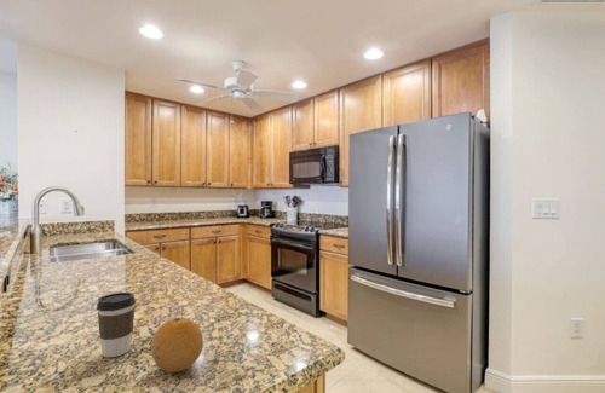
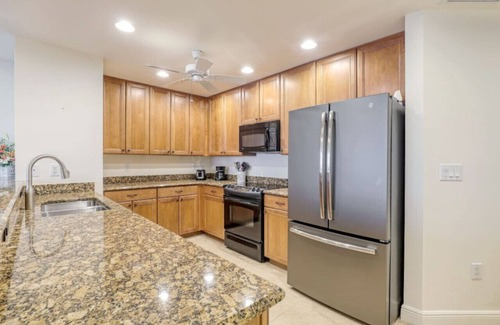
- coffee cup (116, 323)
- fruit (178, 342)
